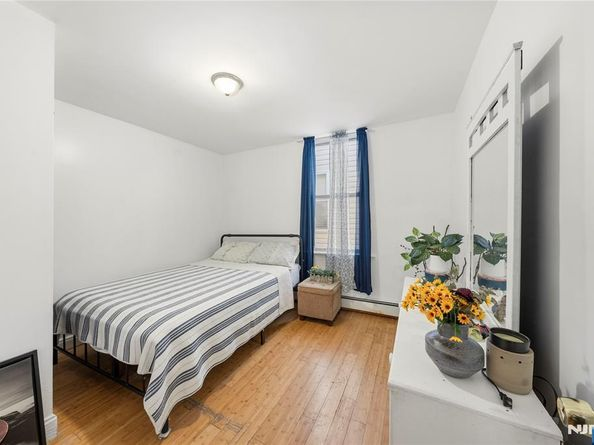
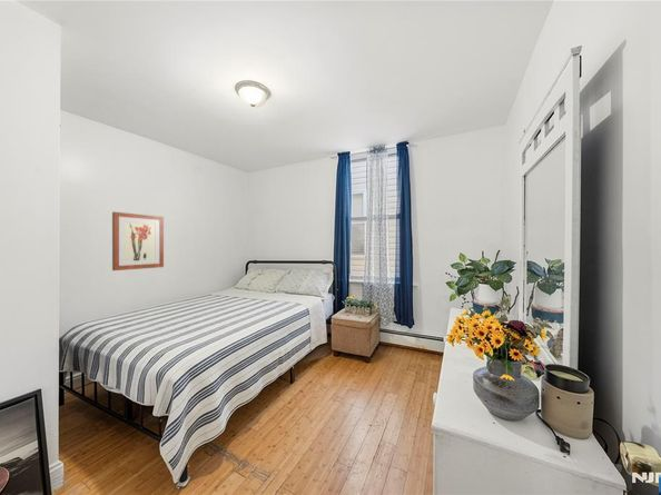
+ wall art (139, 241)
